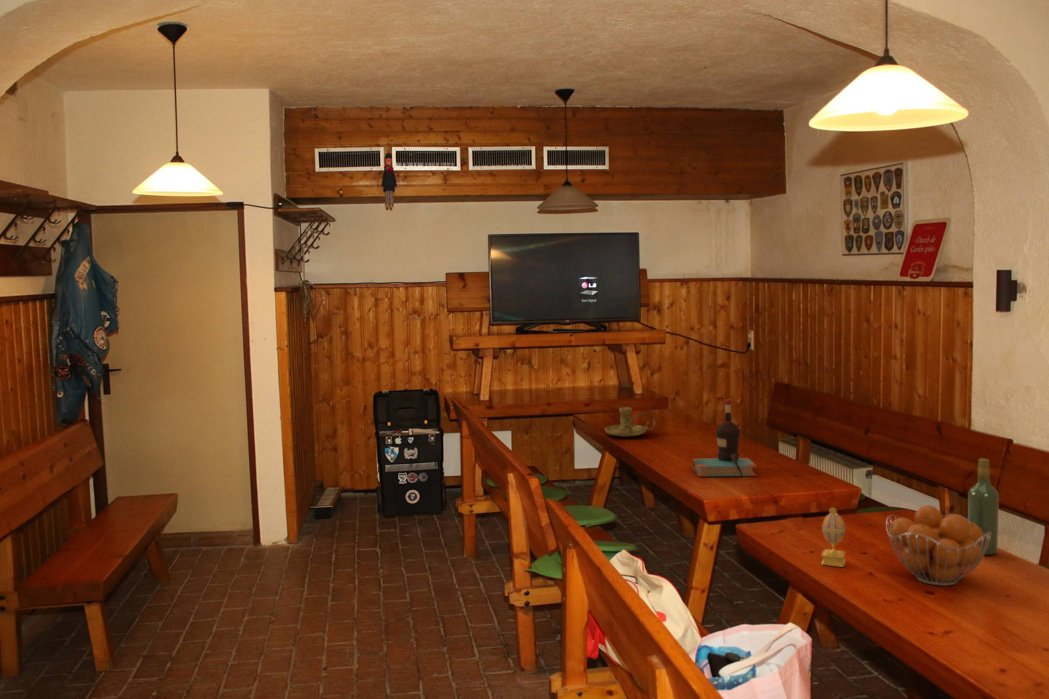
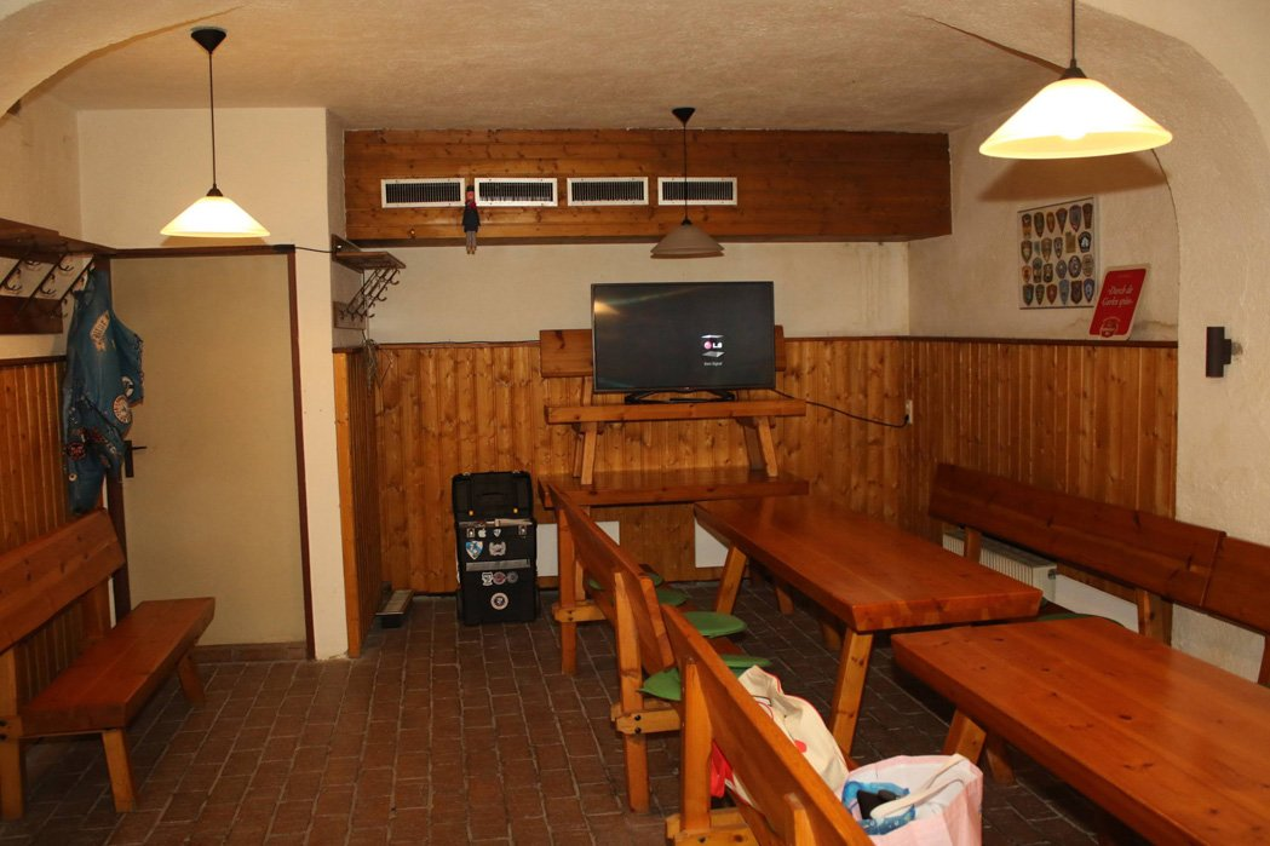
- fruit basket (936, 544)
- candle holder (630, 421)
- wine bottle (983, 505)
- bottle (724, 437)
- decorative egg (833, 534)
